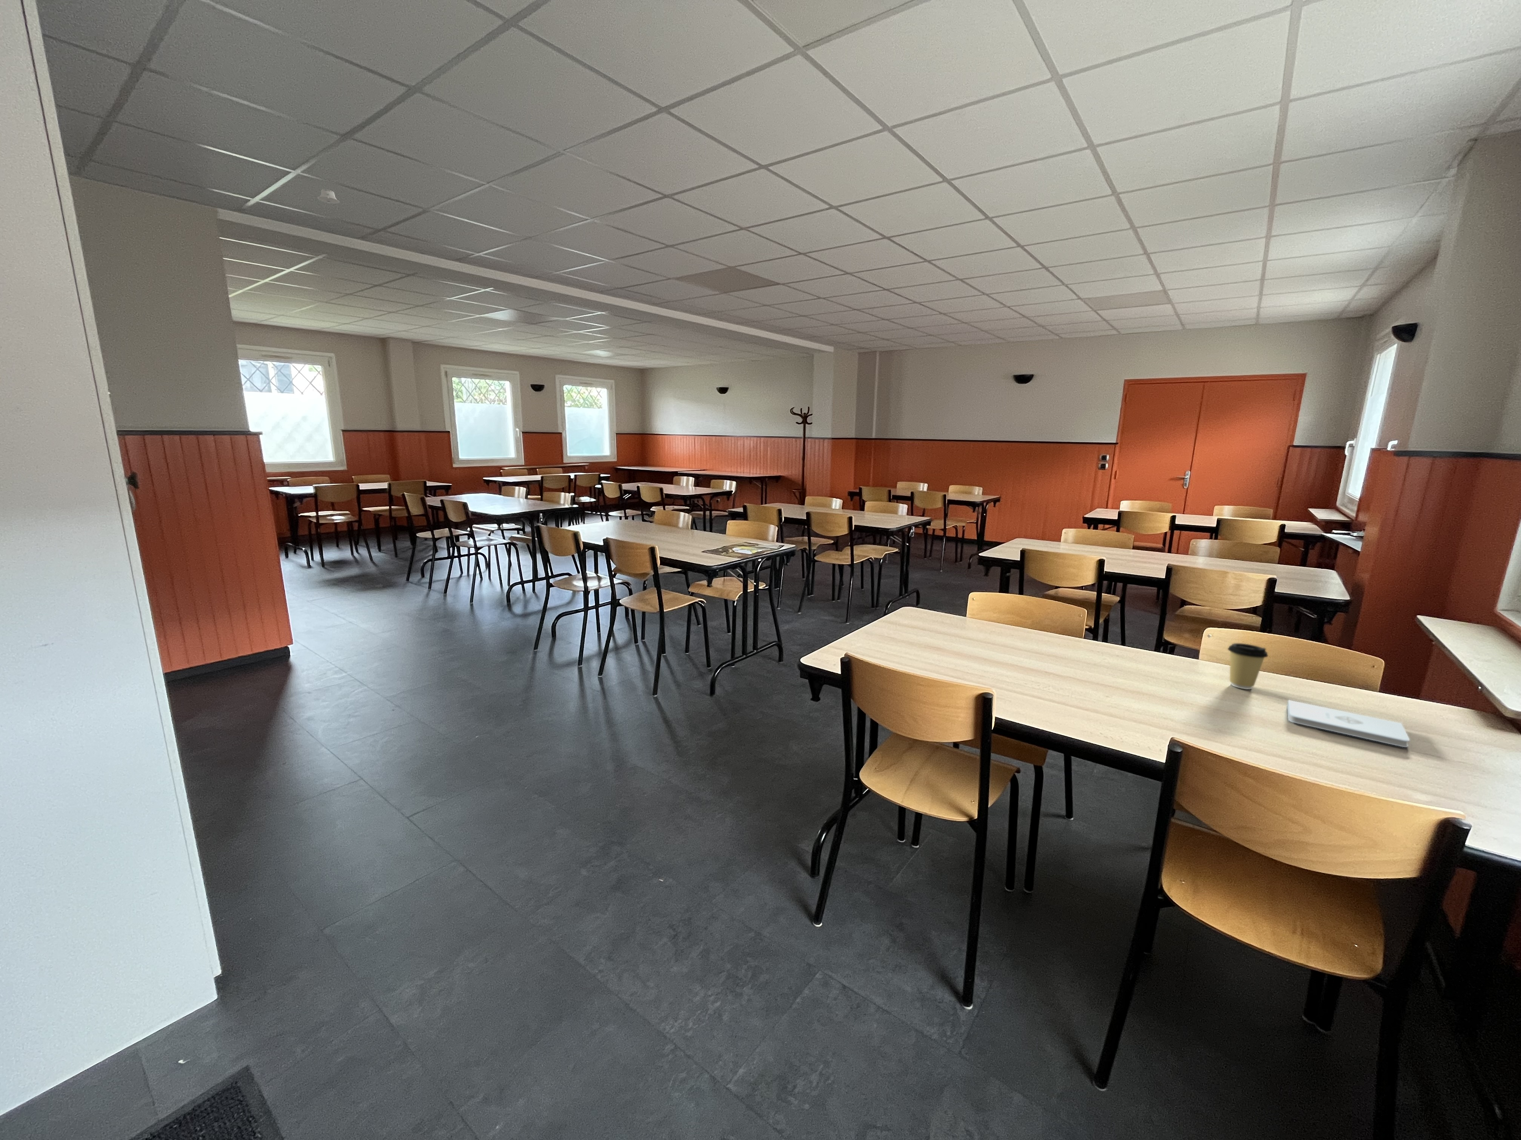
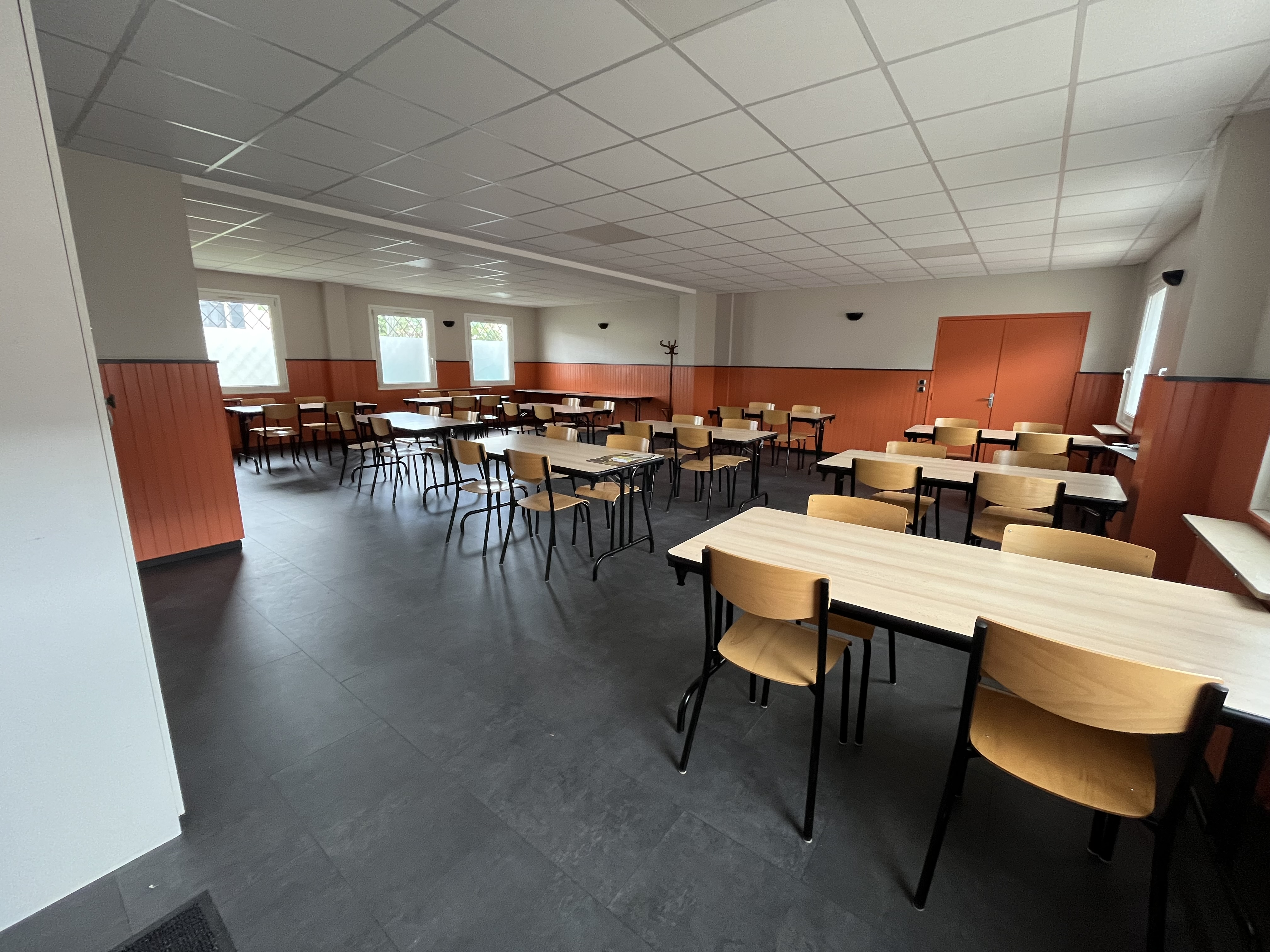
- recessed light (328, 196)
- coffee cup (1244, 666)
- notepad (1344, 722)
